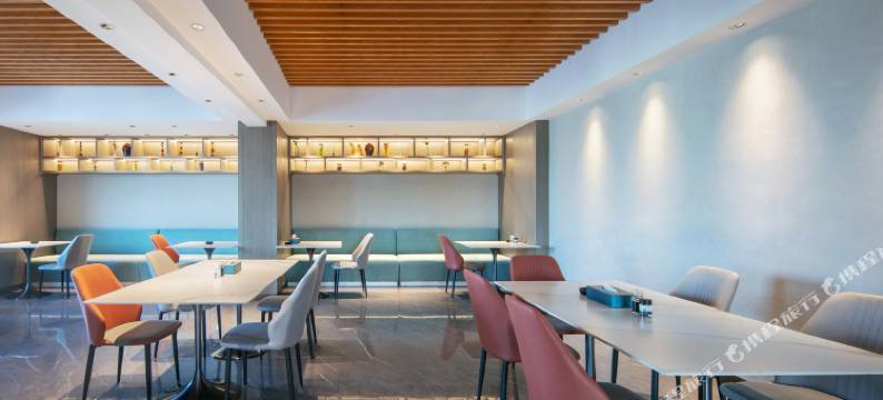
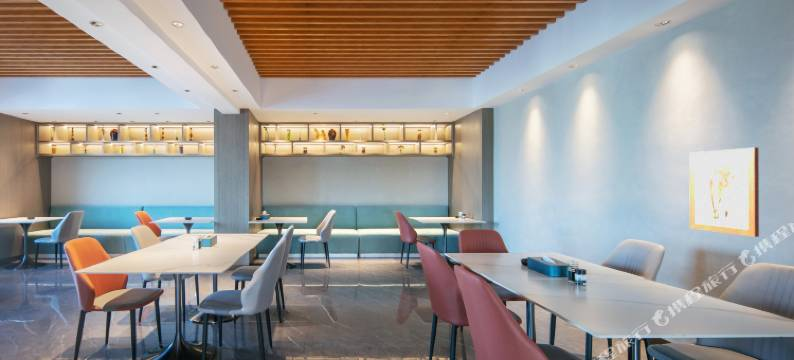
+ wall art (721, 191)
